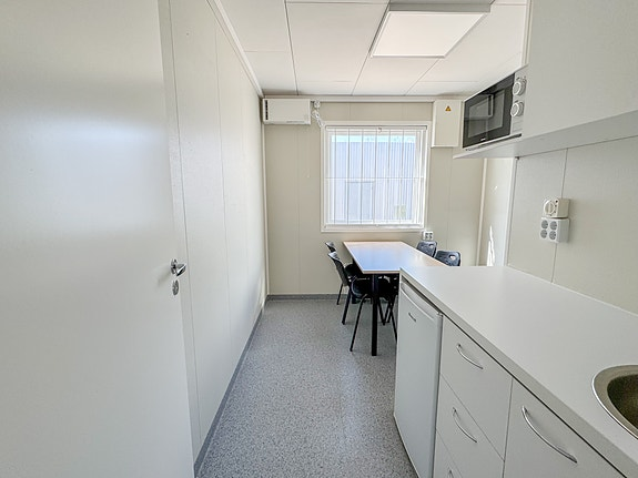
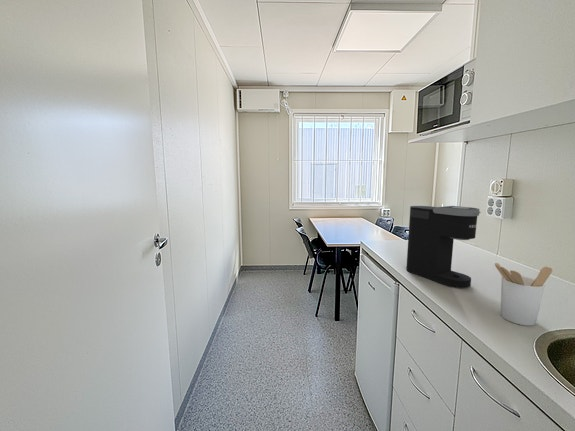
+ coffee maker (439, 242)
+ utensil holder (516, 291)
